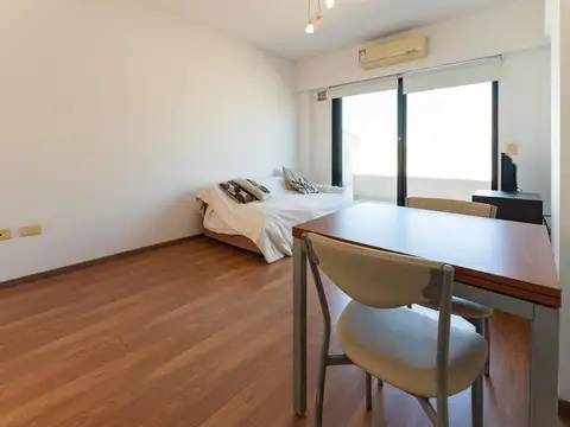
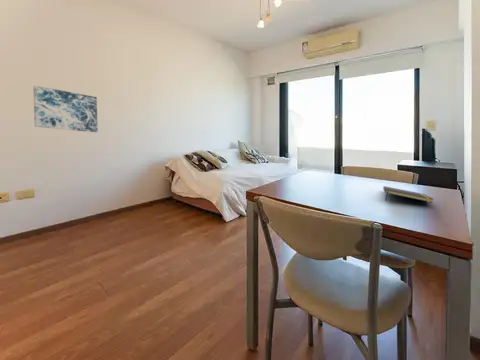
+ wall art (67, 110)
+ notepad (405, 193)
